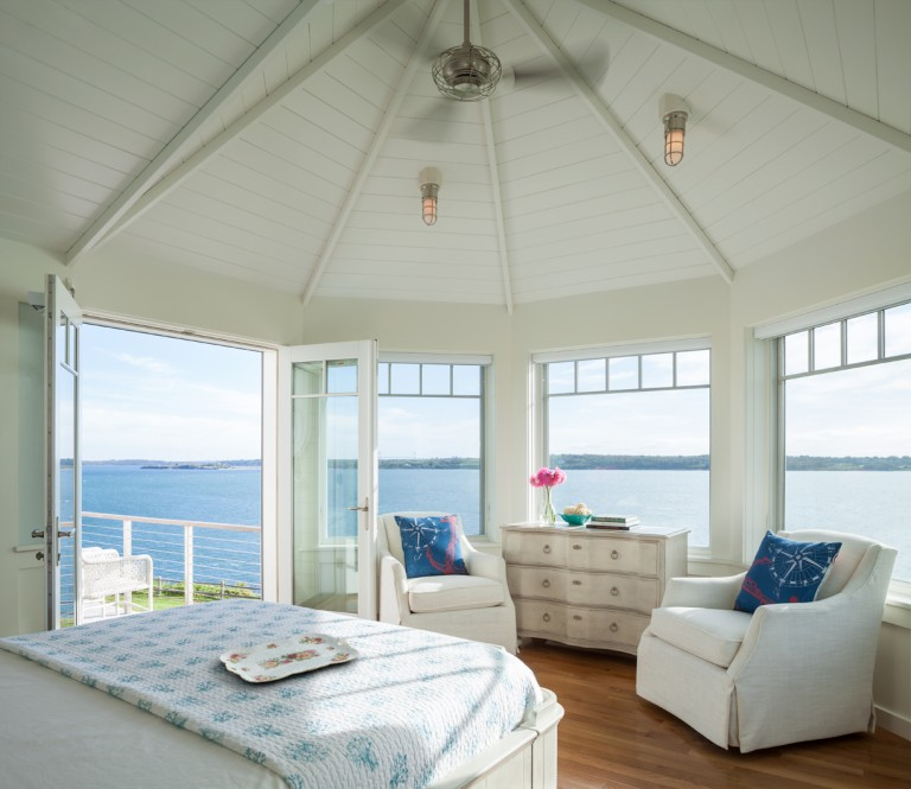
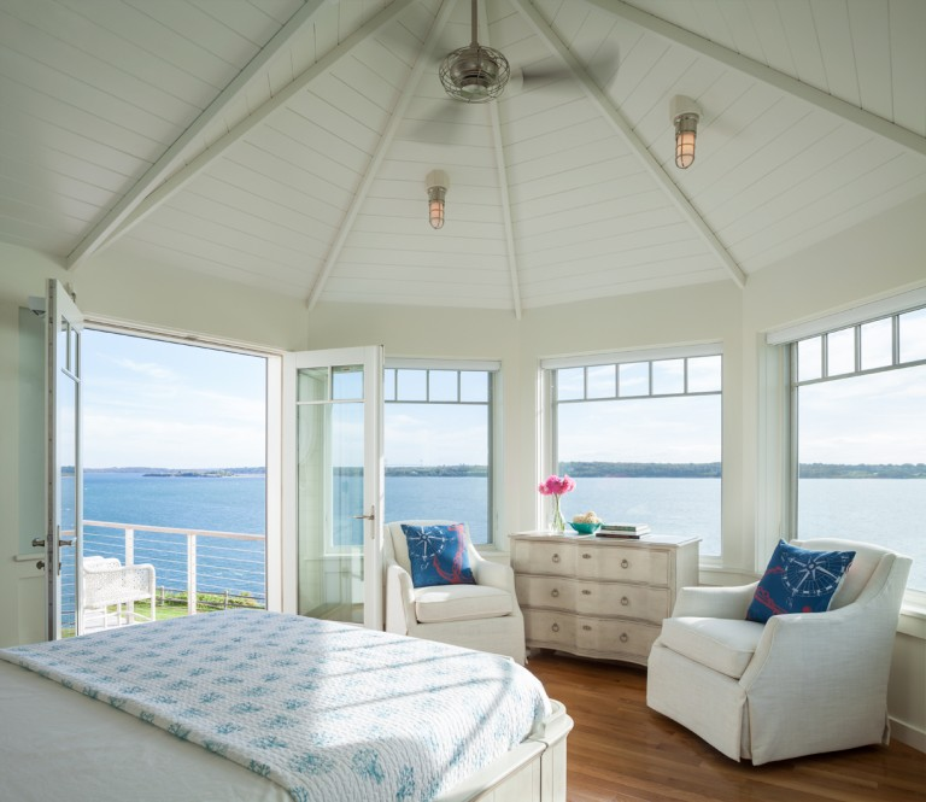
- serving tray (289, 656)
